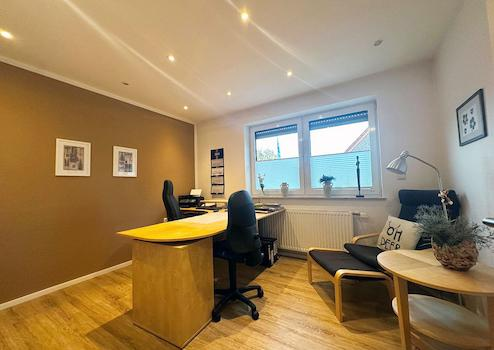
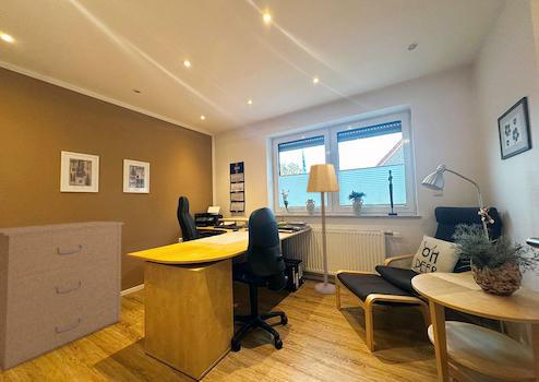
+ lamp (323, 226)
+ filing cabinet (61, 278)
